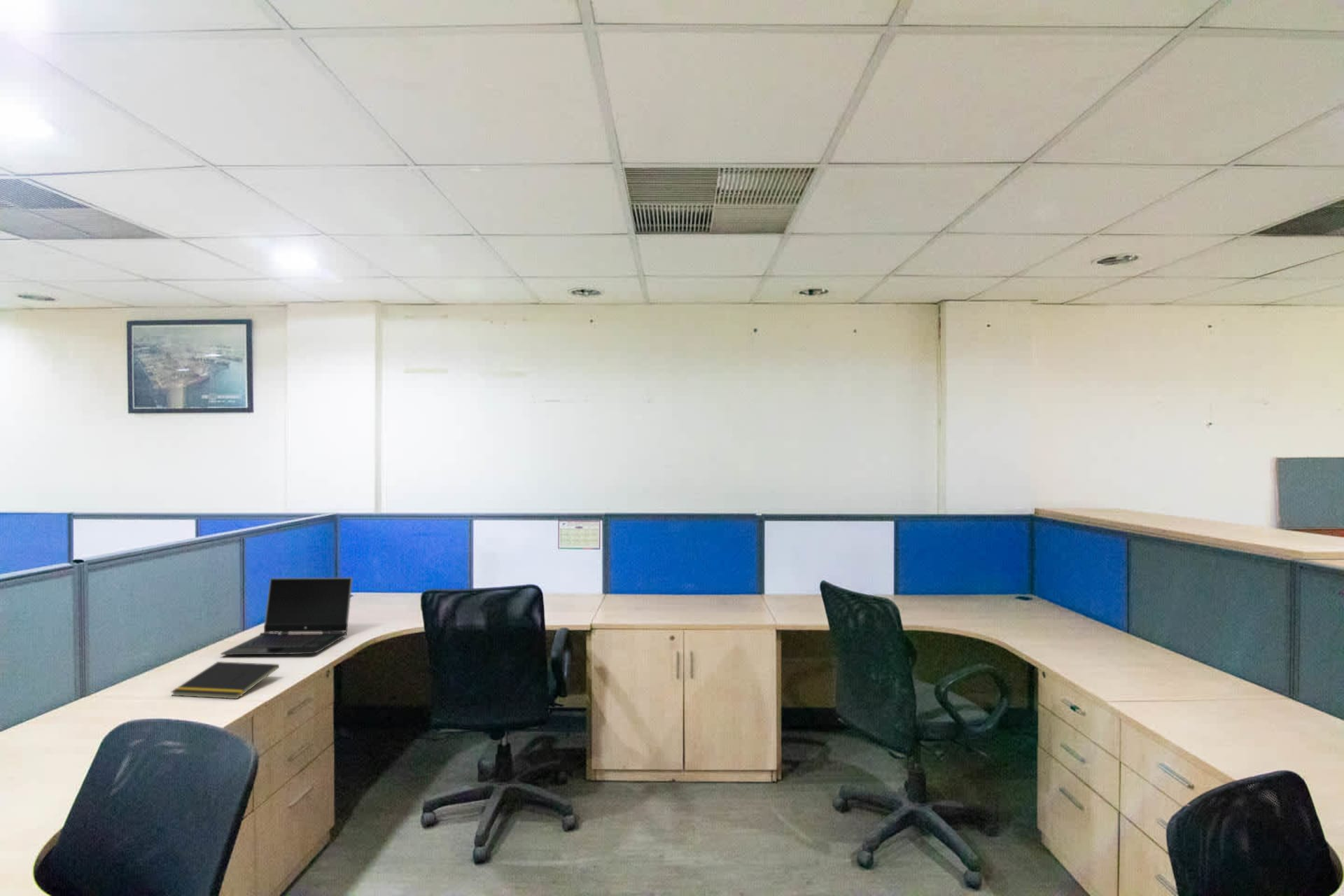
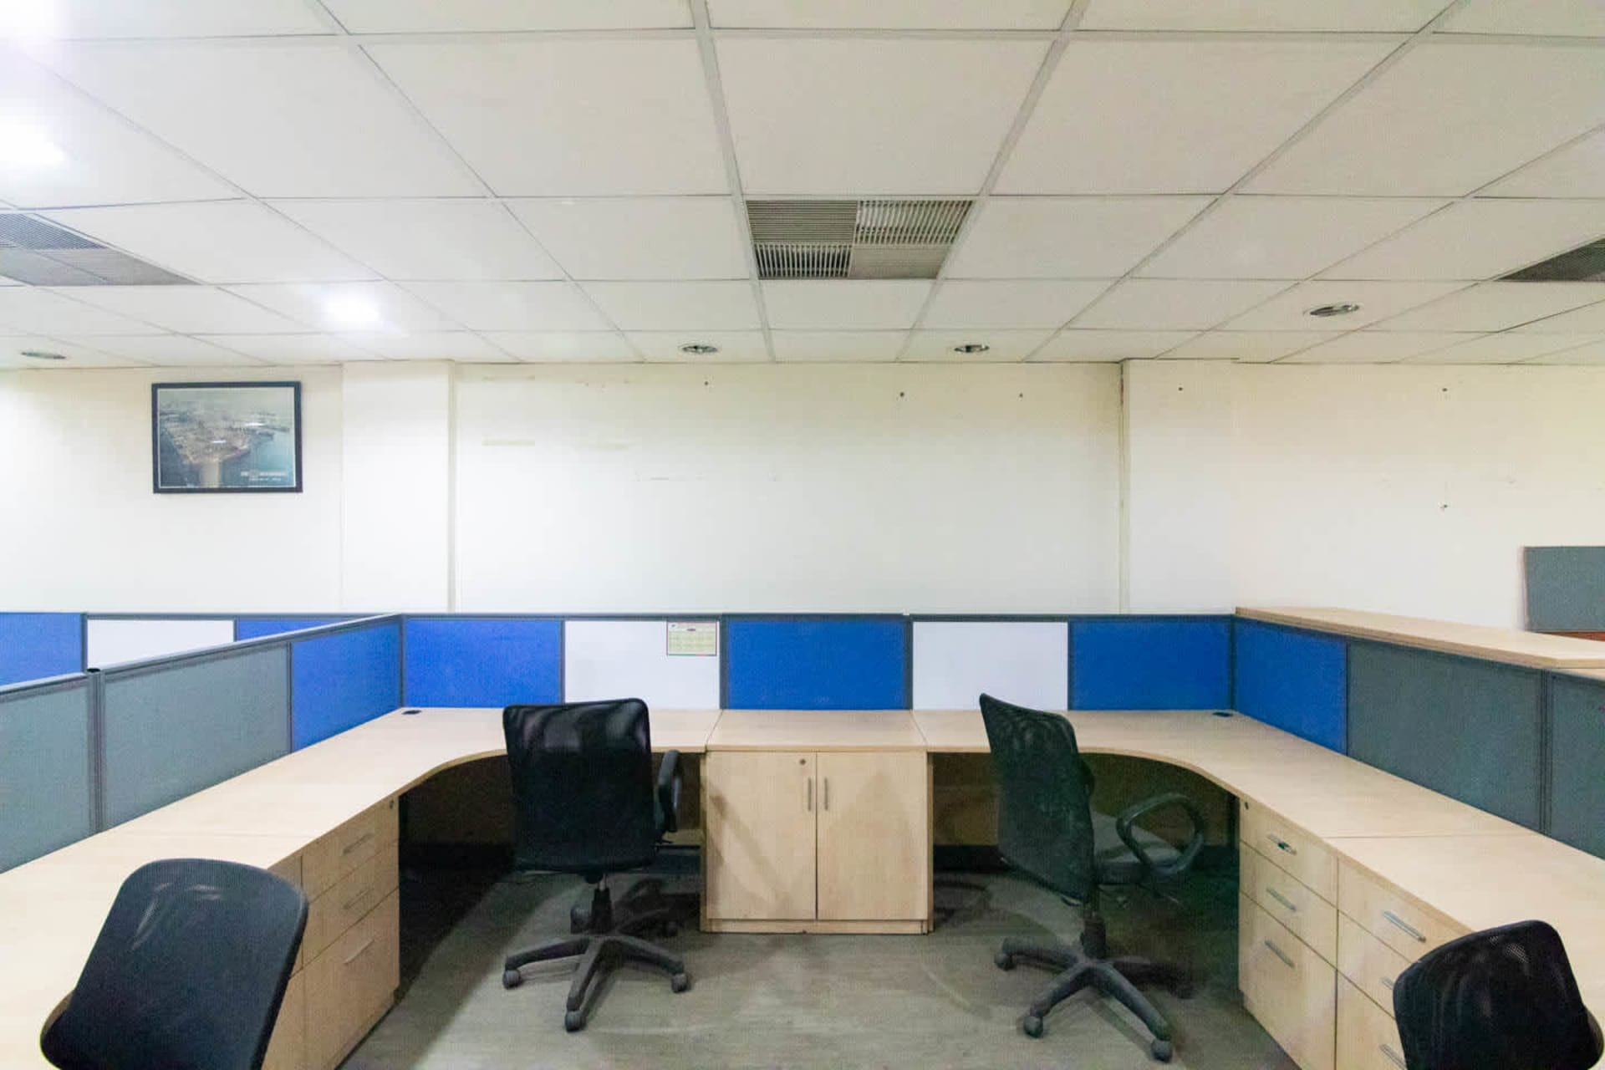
- notepad (227, 679)
- laptop computer (290, 615)
